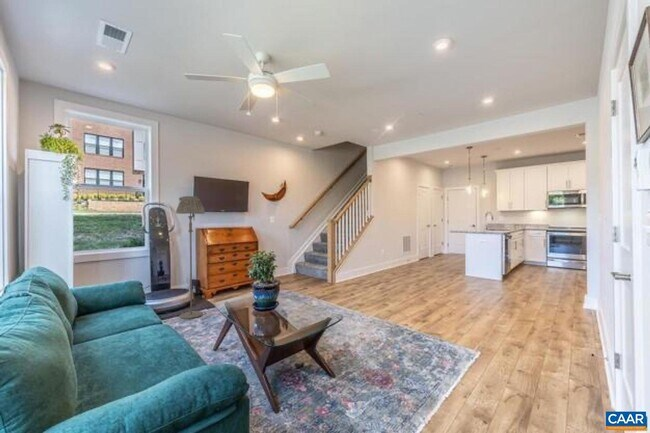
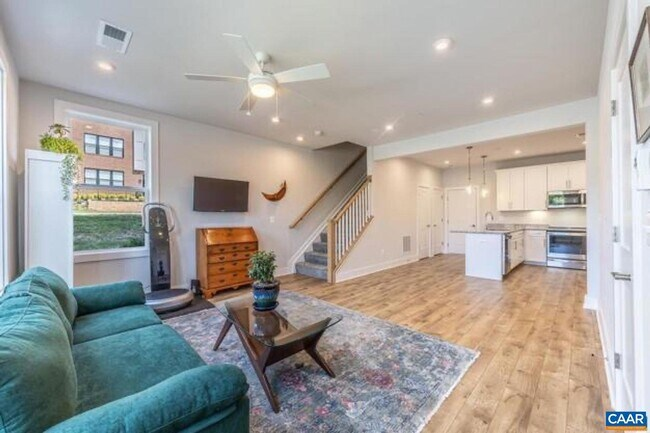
- floor lamp (190, 255)
